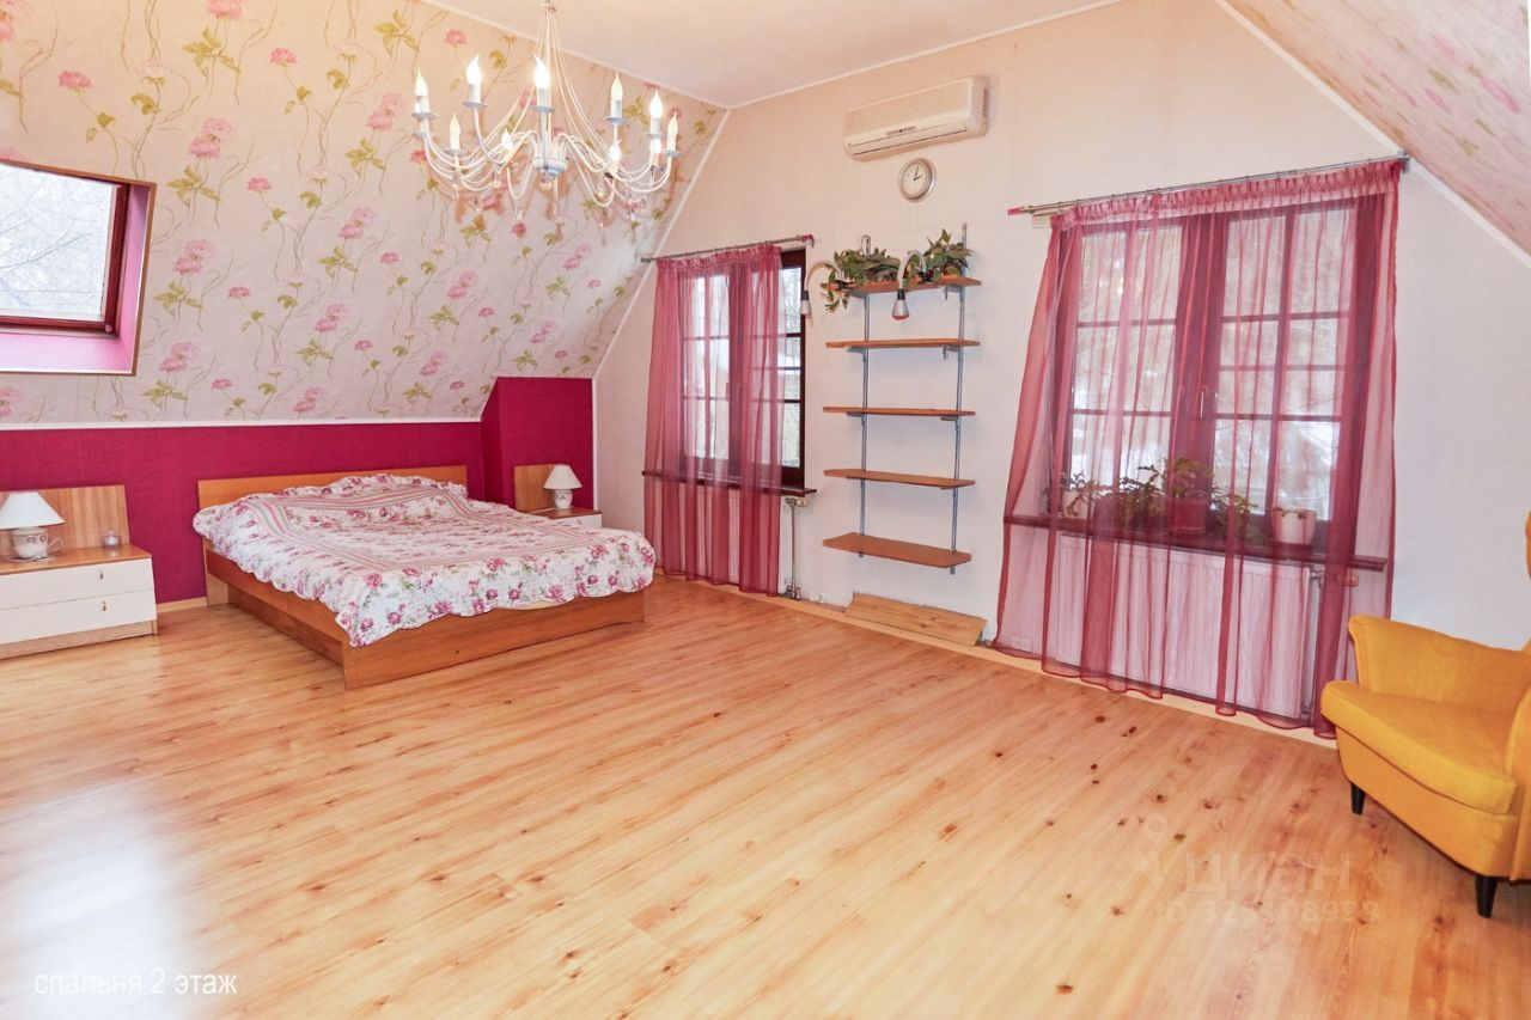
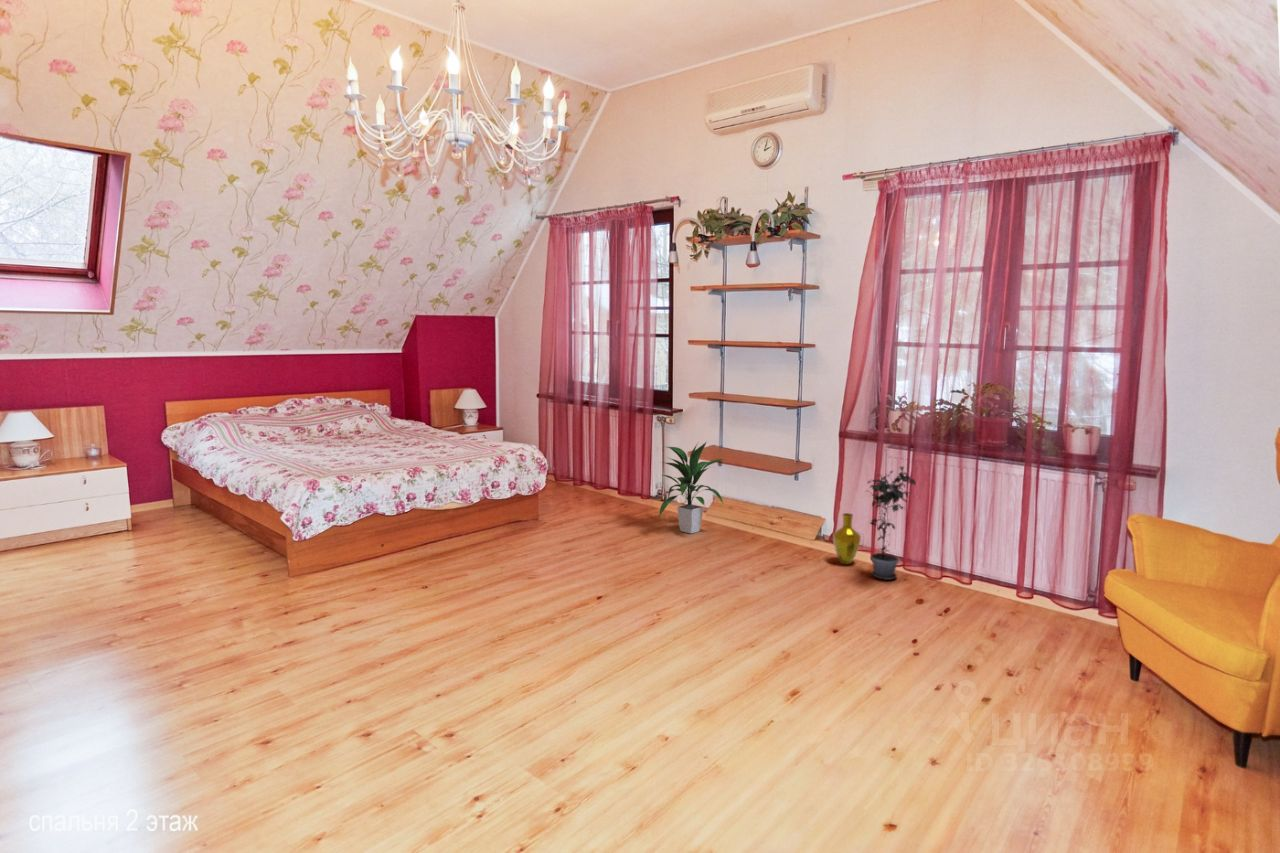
+ vase (846, 538)
+ indoor plant (687, 485)
+ potted plant (887, 522)
